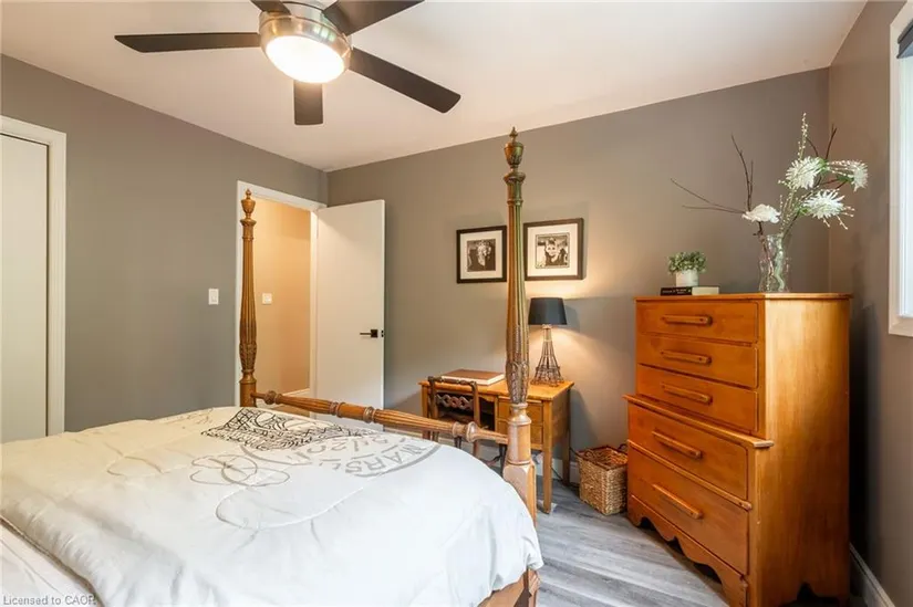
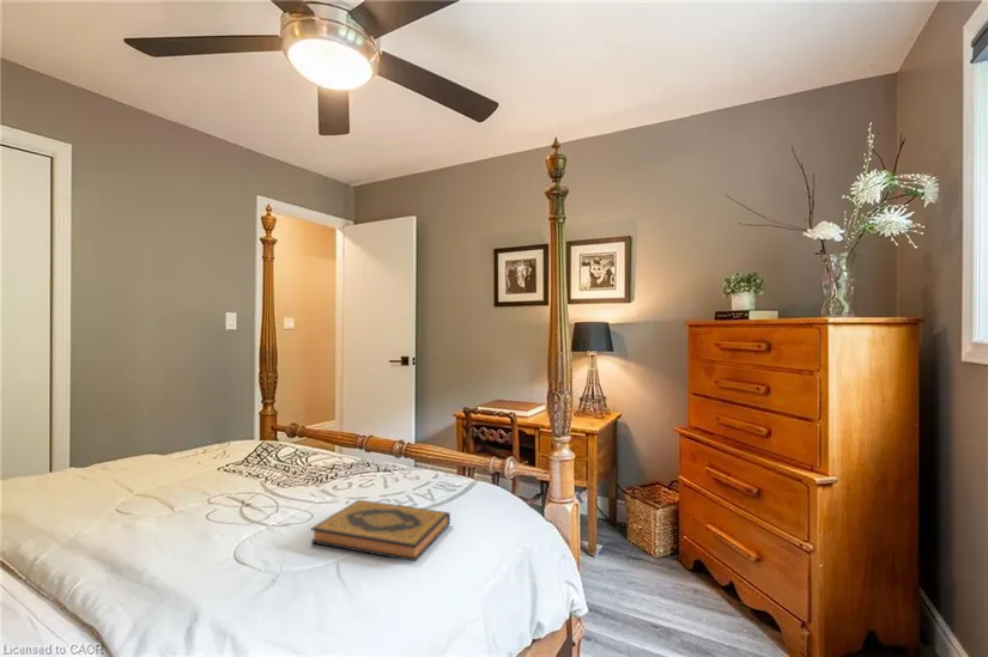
+ hardback book (383, 525)
